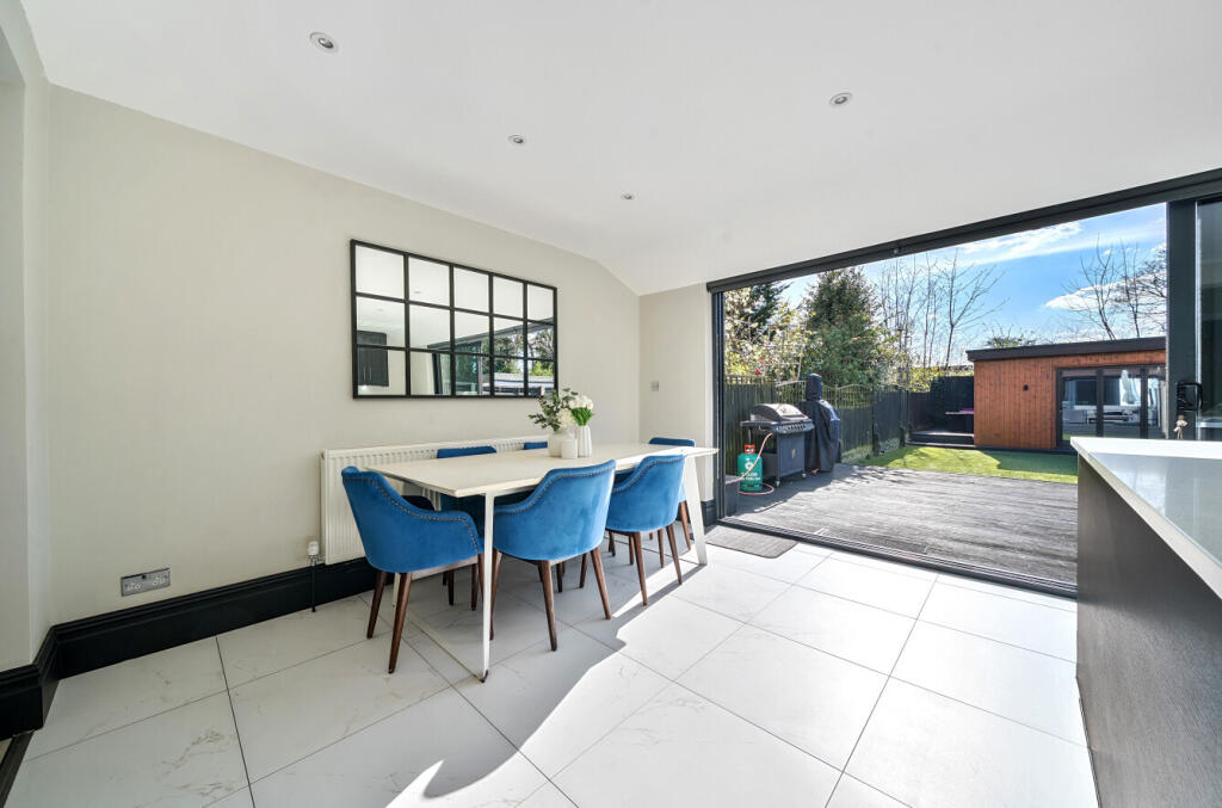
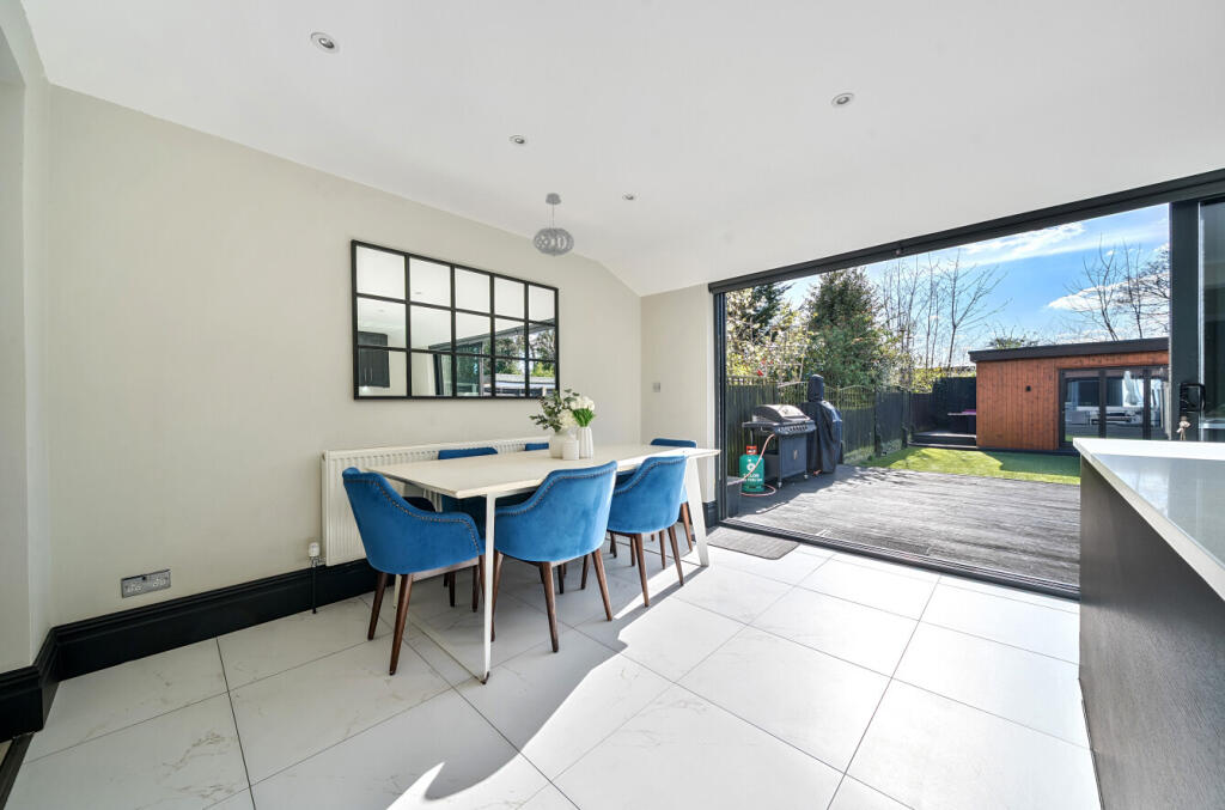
+ pendant light (553, 225)
